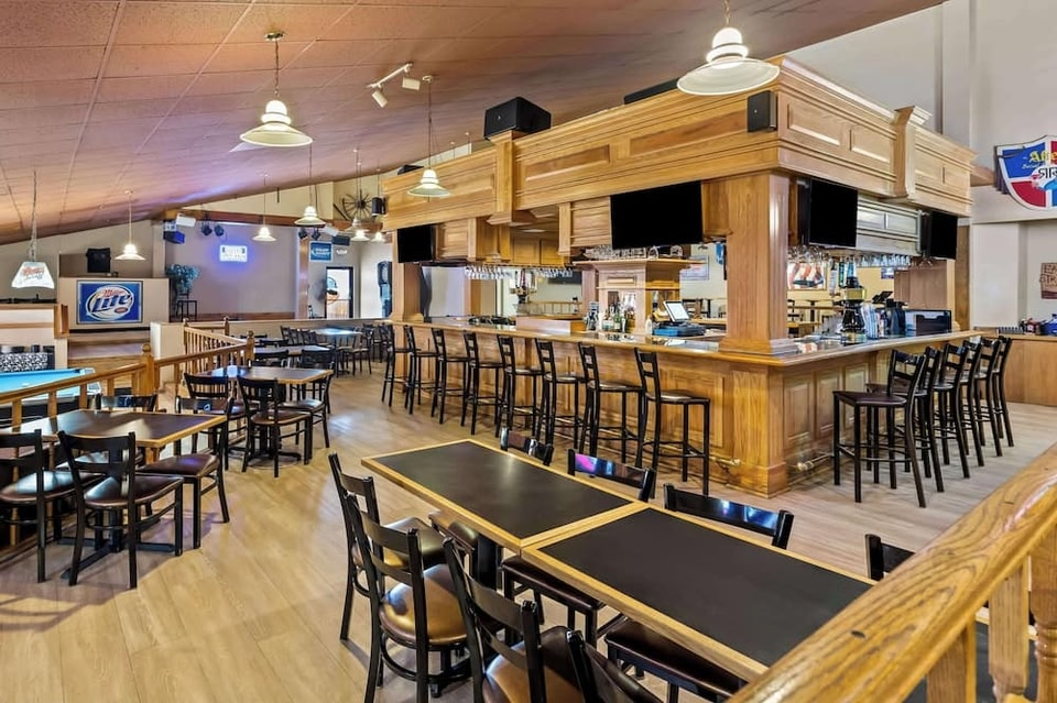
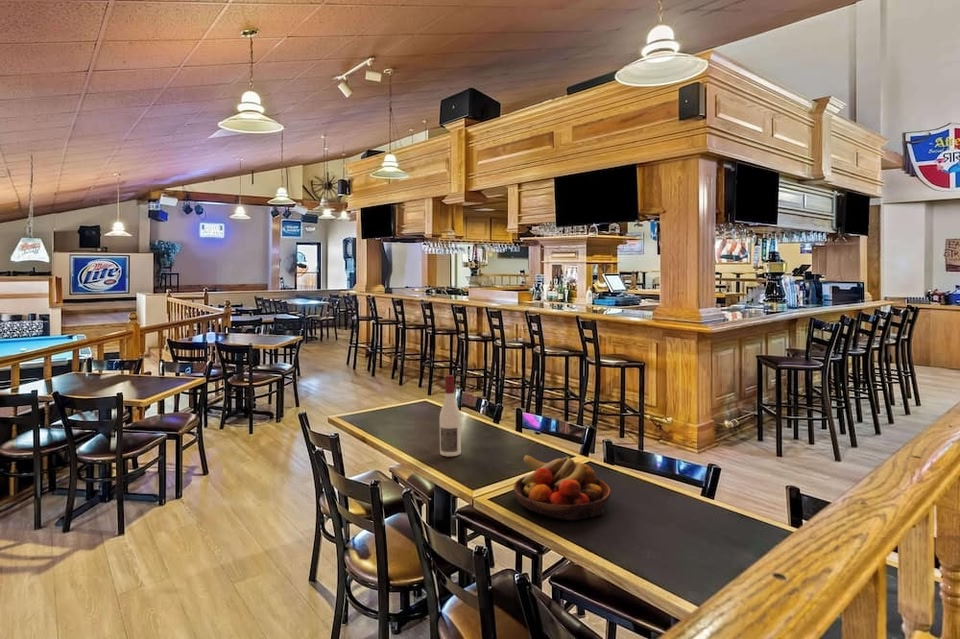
+ fruit bowl (560, 483)
+ alcohol (450, 414)
